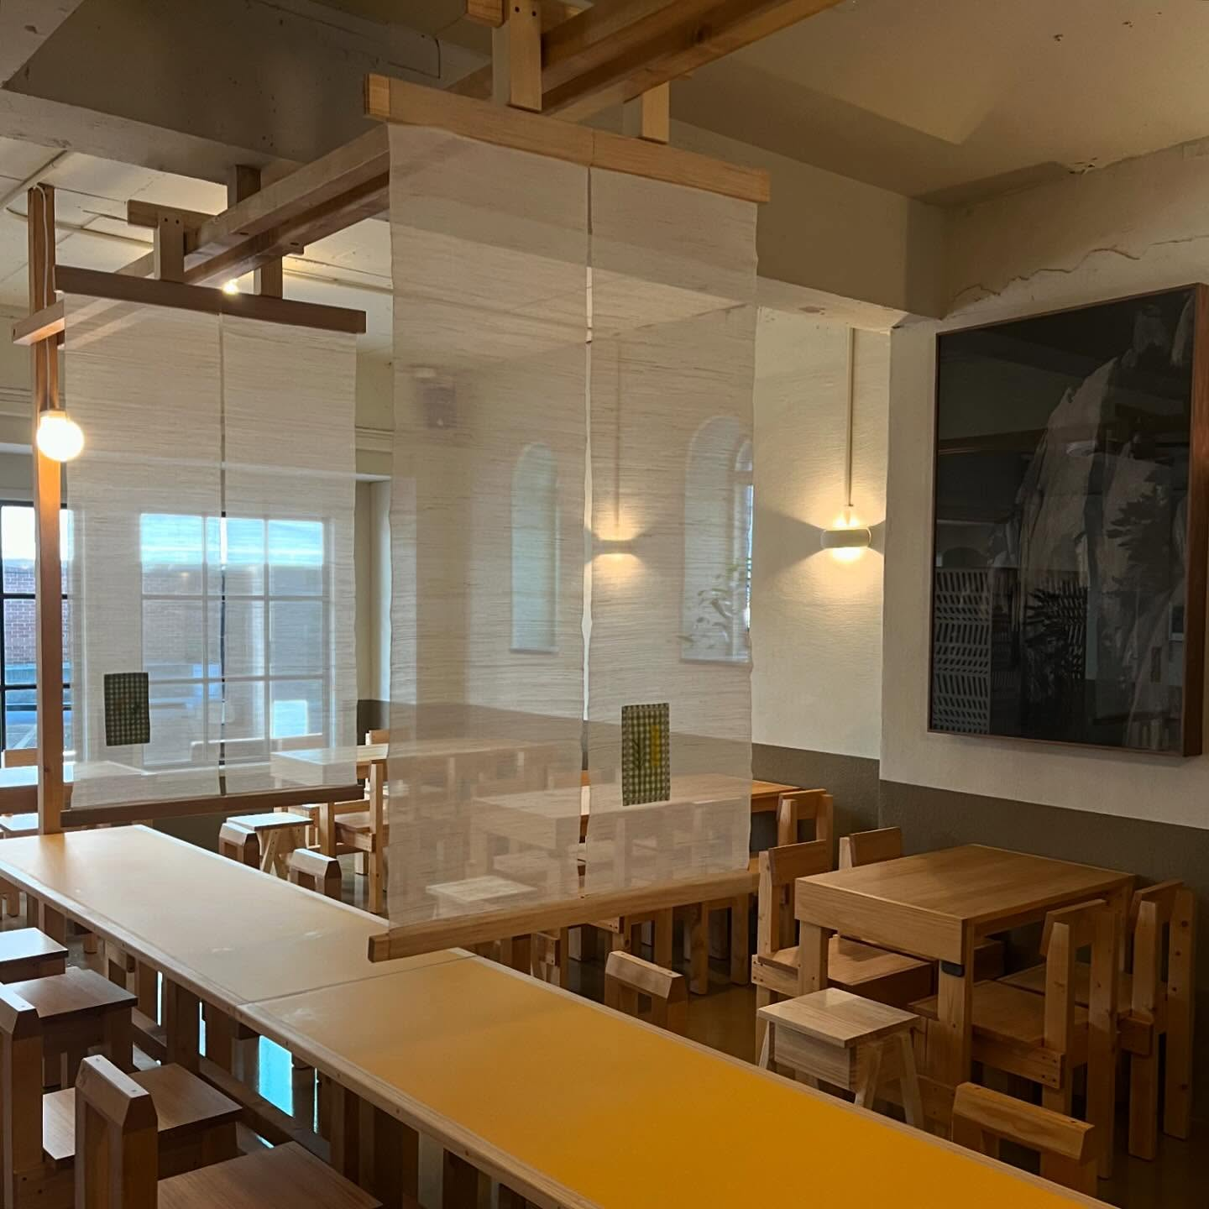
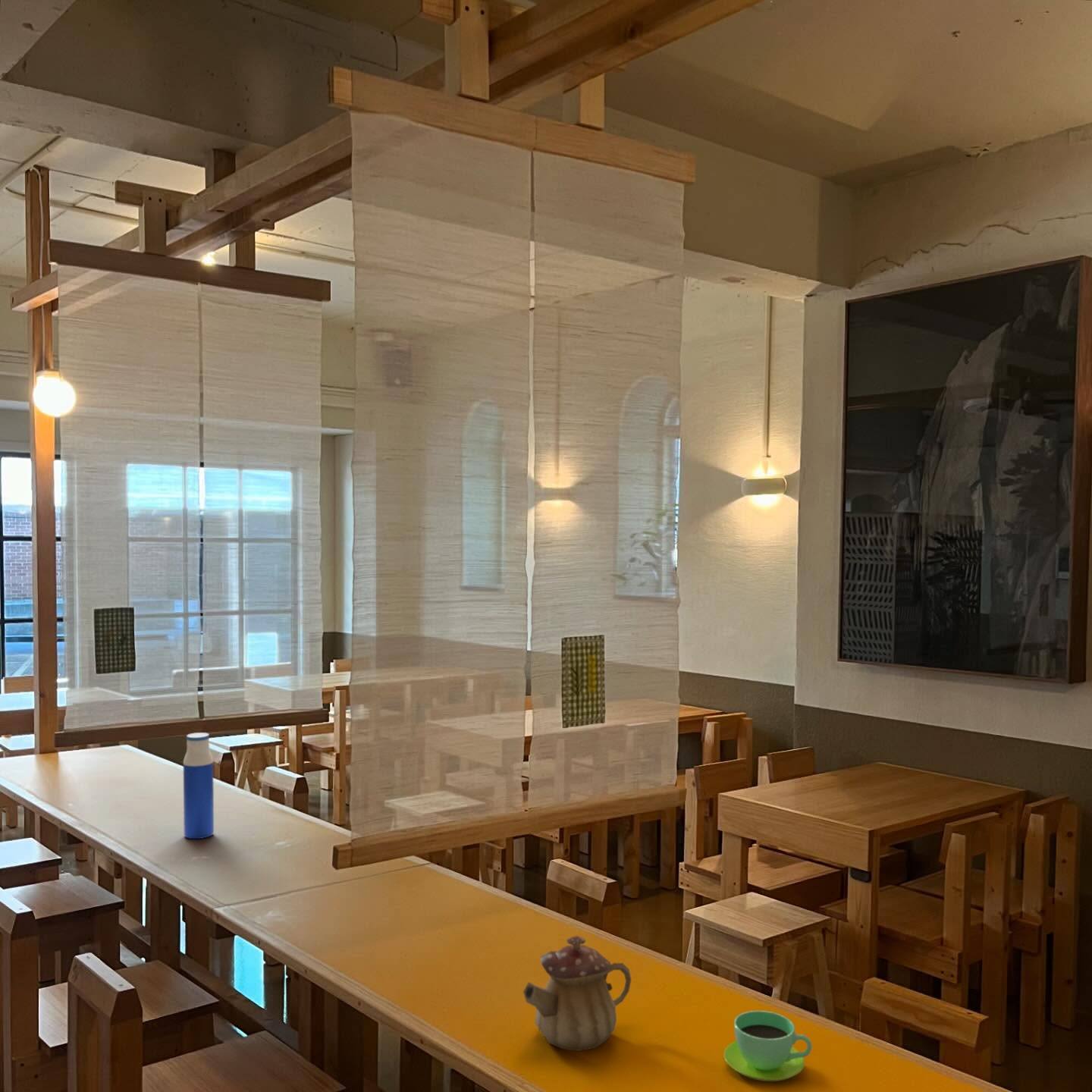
+ cup (765, 1046)
+ teapot (580, 984)
+ water bottle (198, 785)
